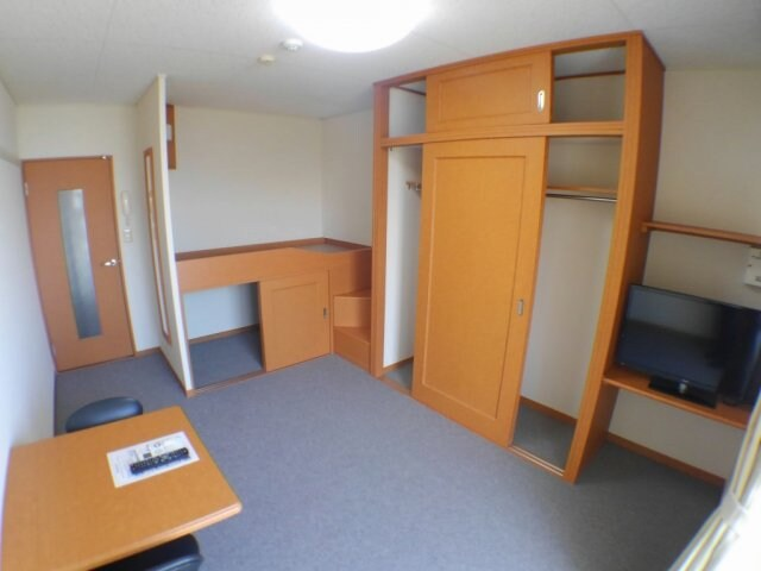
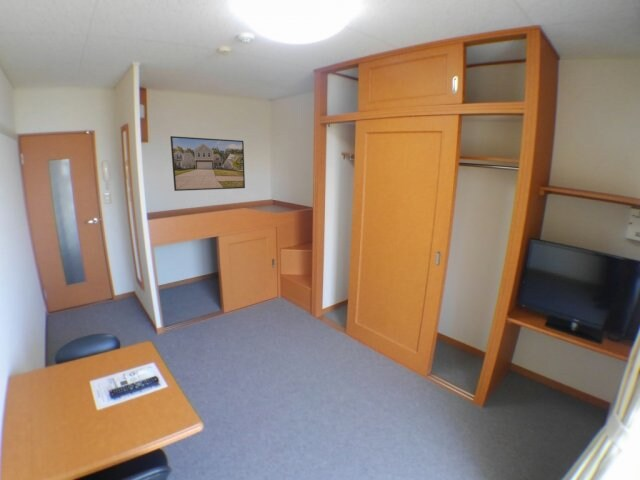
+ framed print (210, 164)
